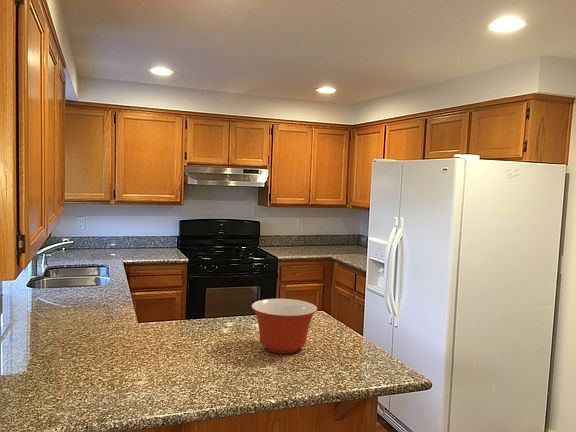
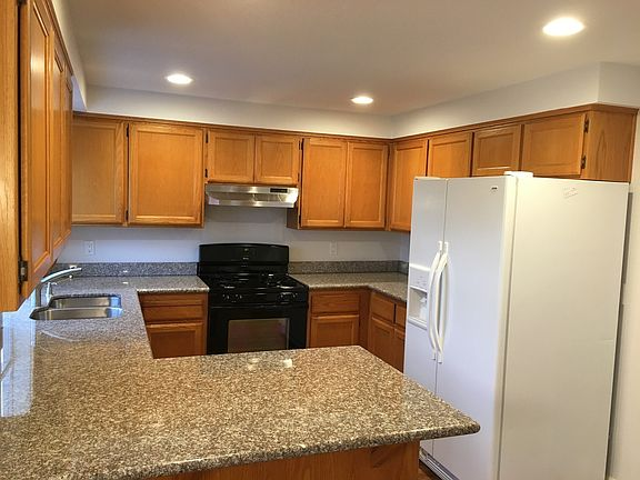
- mixing bowl (283, 327)
